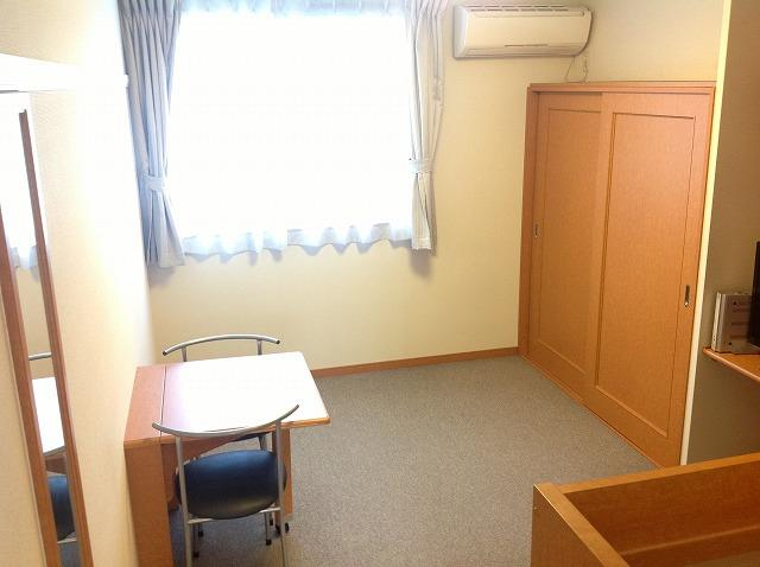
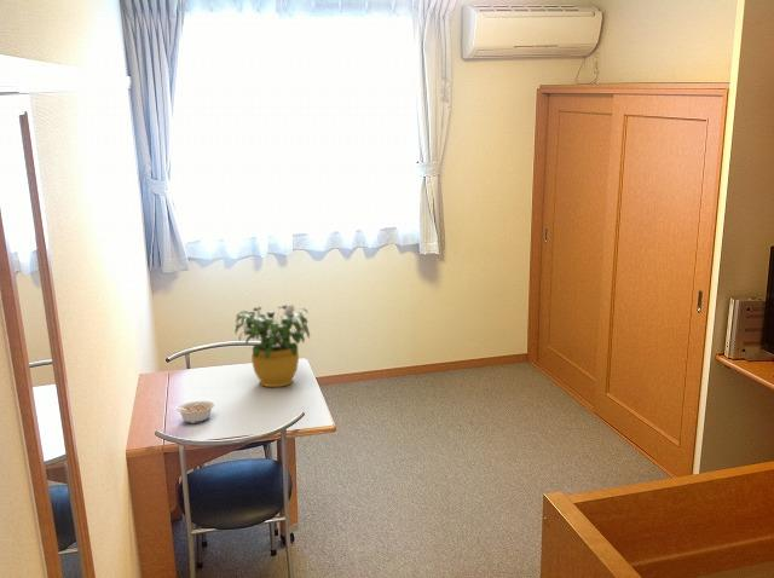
+ legume (195, 411)
+ potted flower (275, 342)
